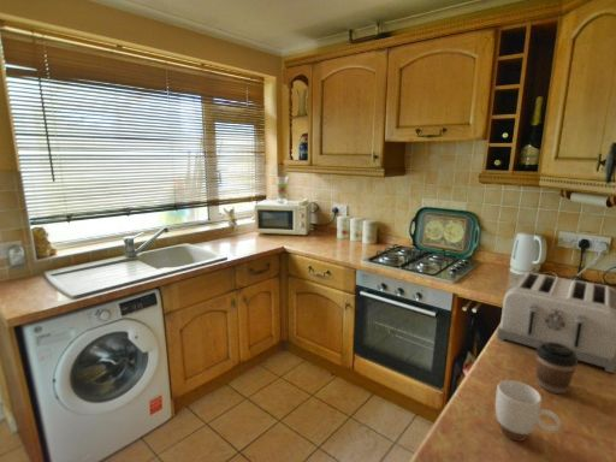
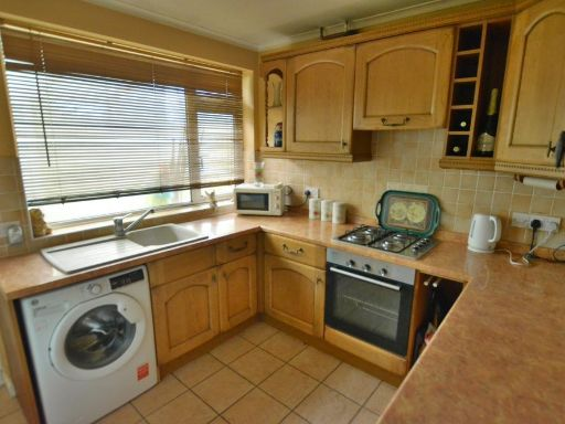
- coffee cup (555, 365)
- toaster (558, 313)
- mug (526, 416)
